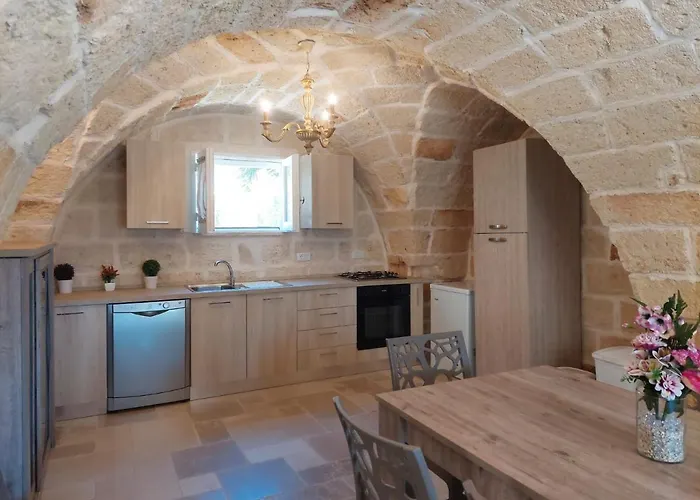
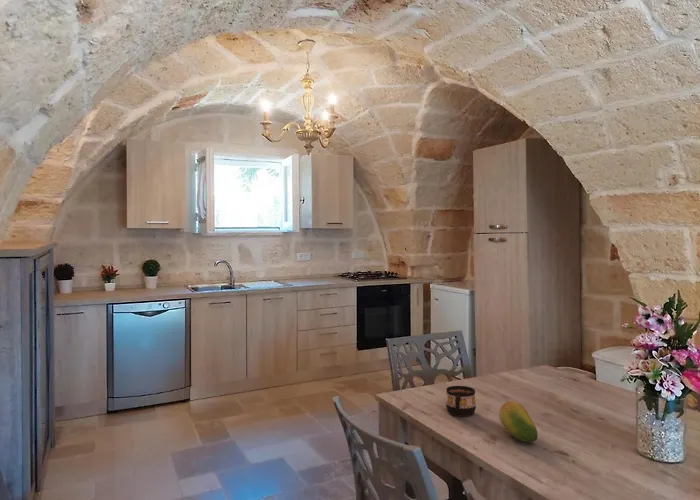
+ fruit (517, 420)
+ cup (459, 401)
